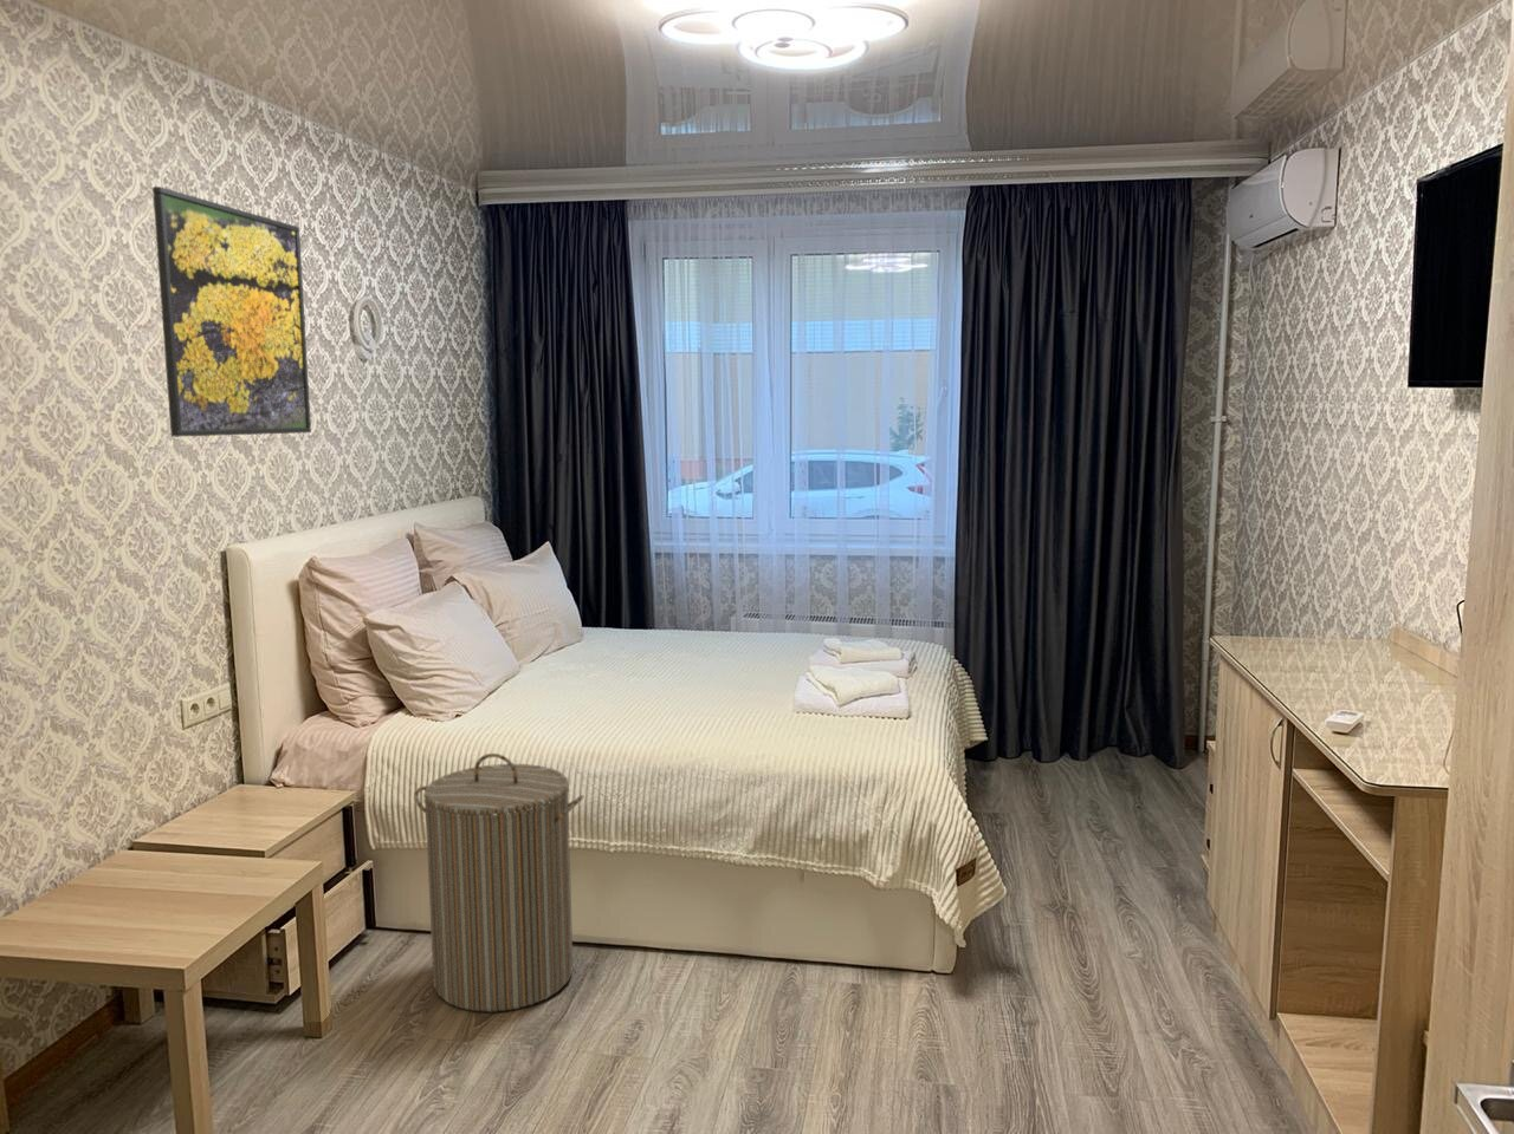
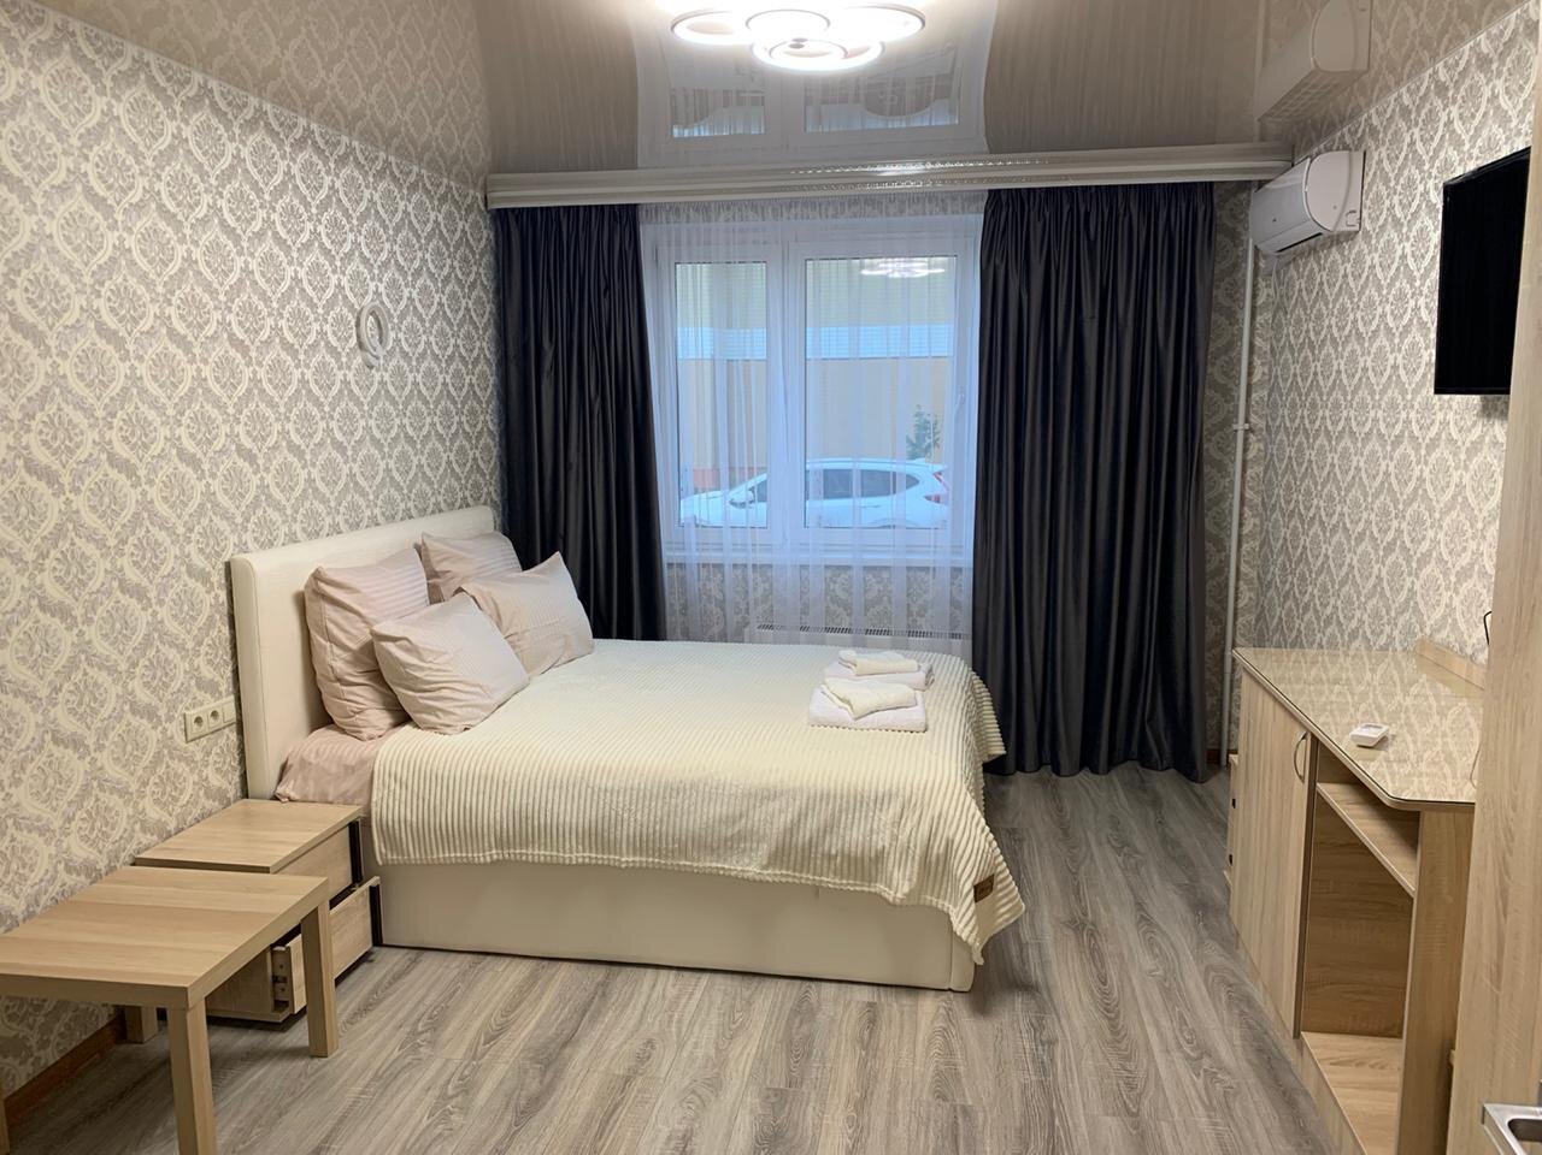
- laundry hamper (501, 866)
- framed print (240, 323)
